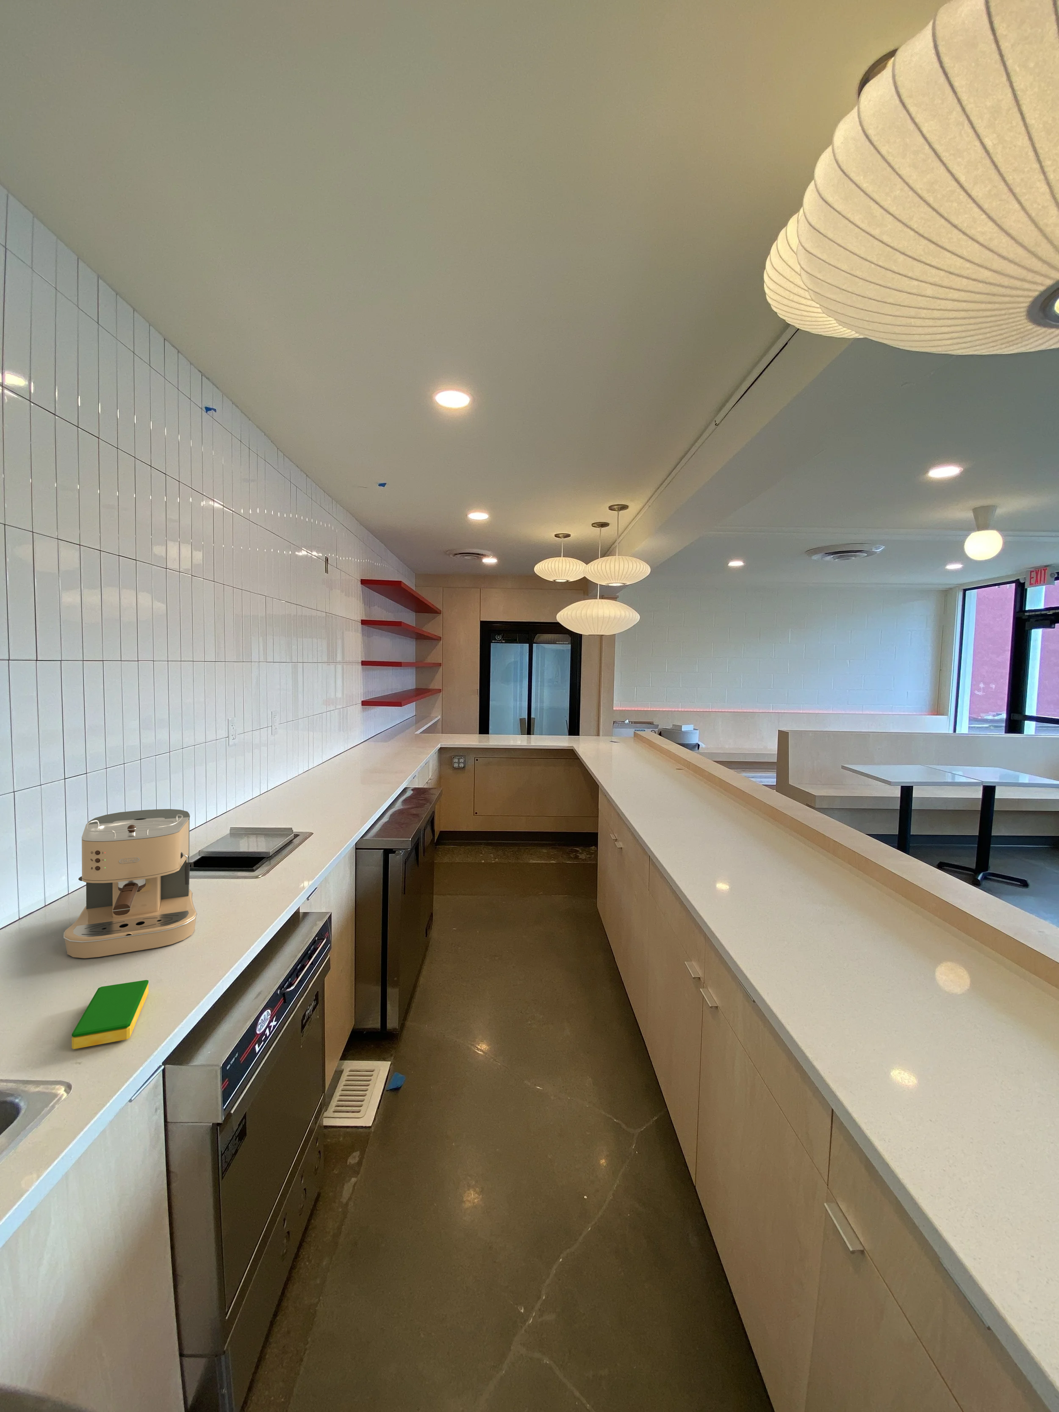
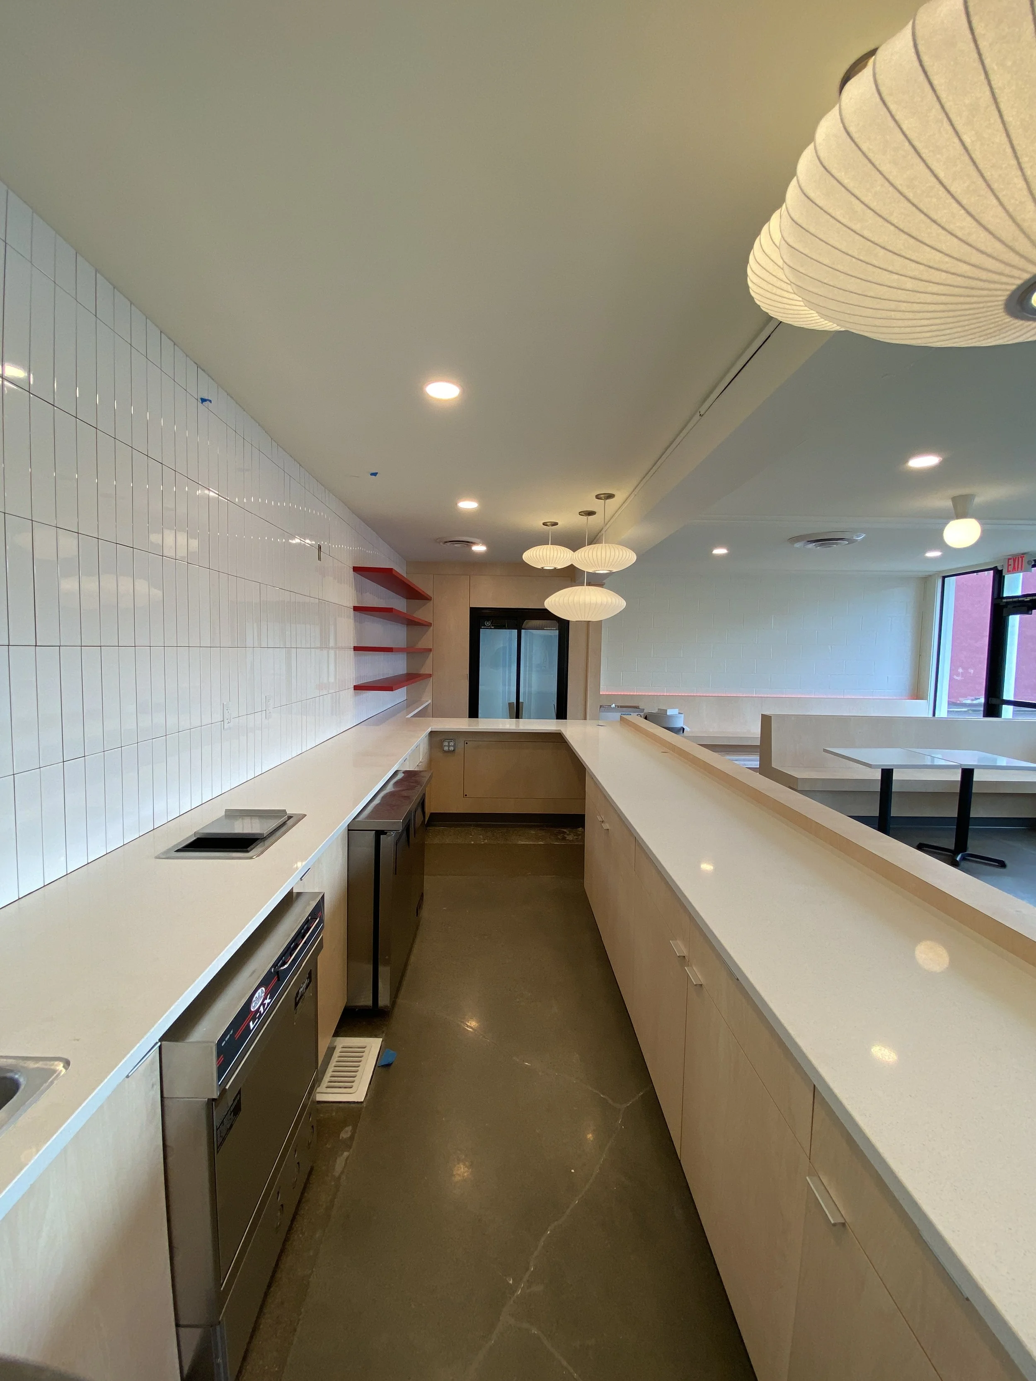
- dish sponge (113, 1011)
- coffee maker (135, 877)
